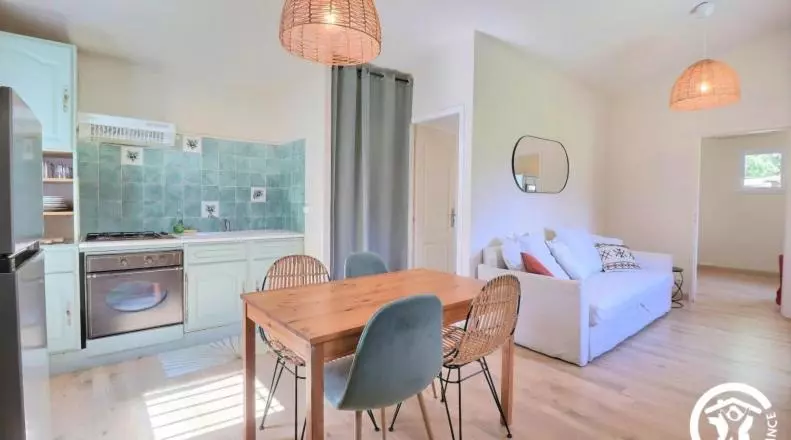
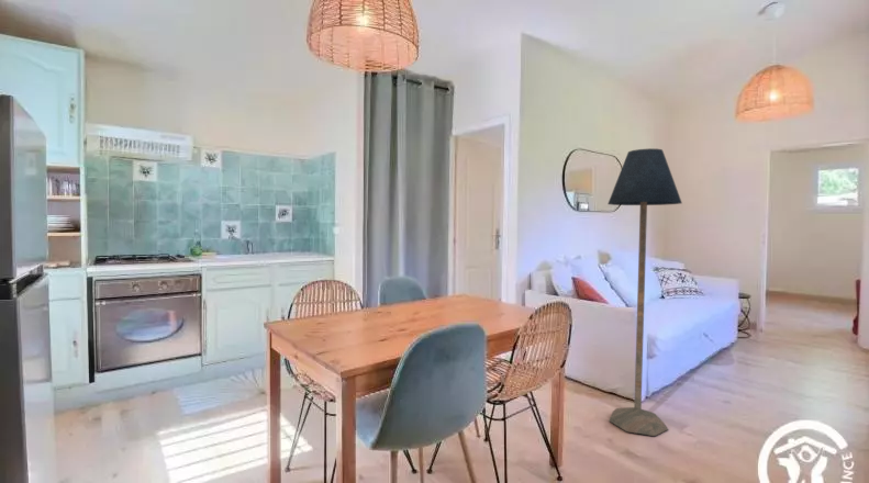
+ floor lamp (640, 288)
